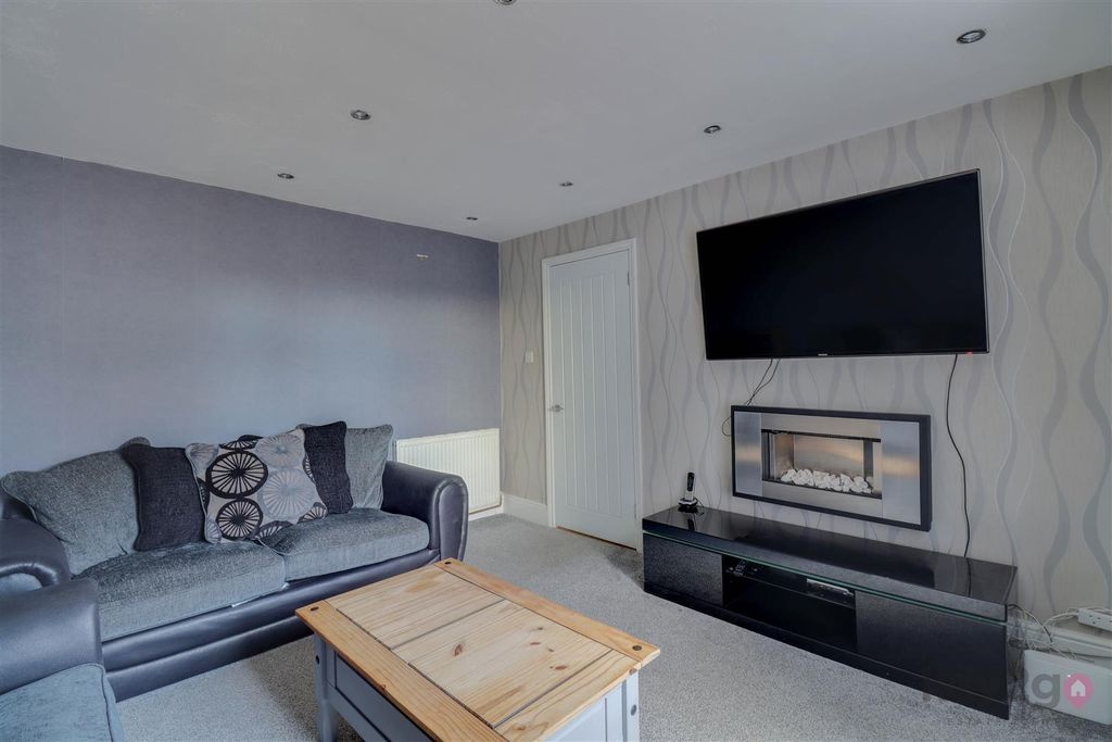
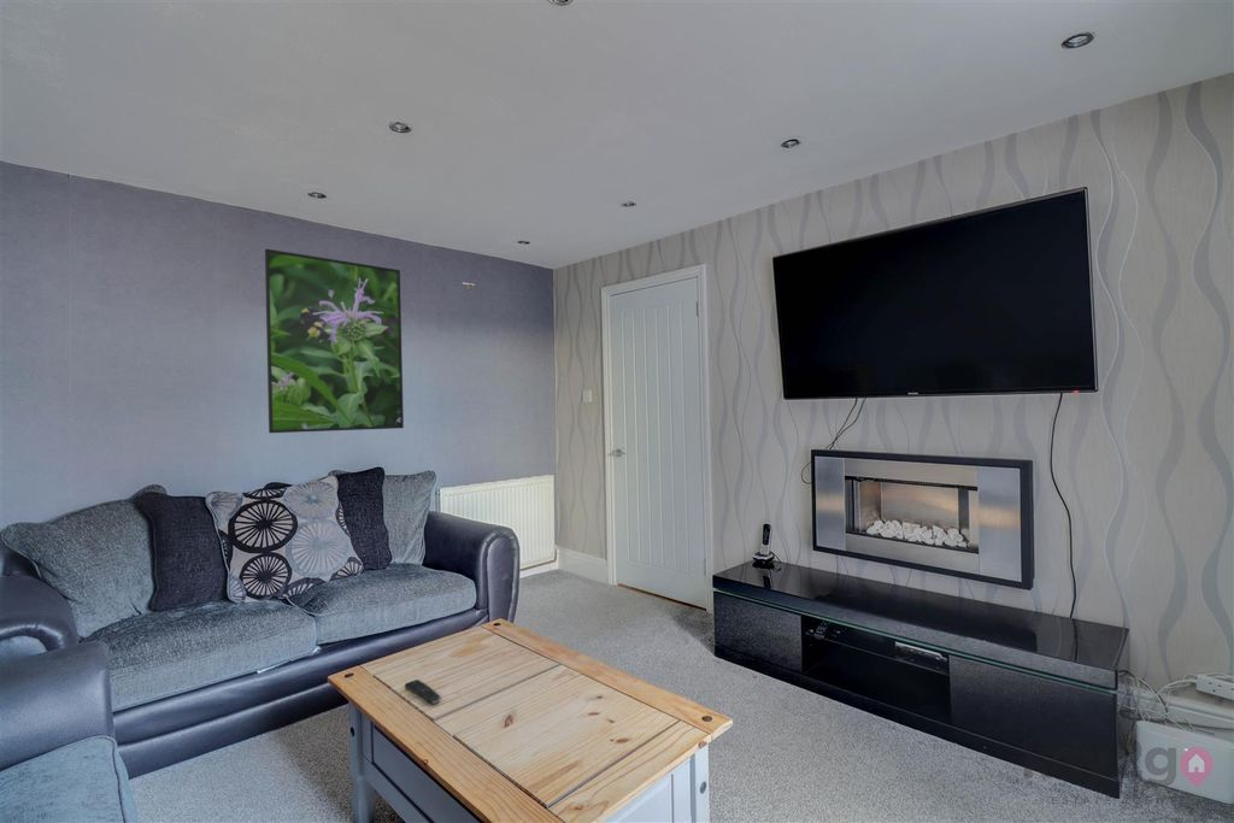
+ remote control (423, 690)
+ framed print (339, 345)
